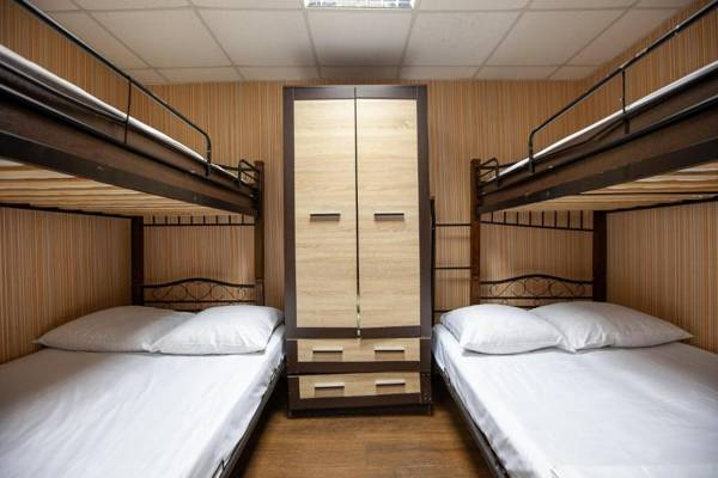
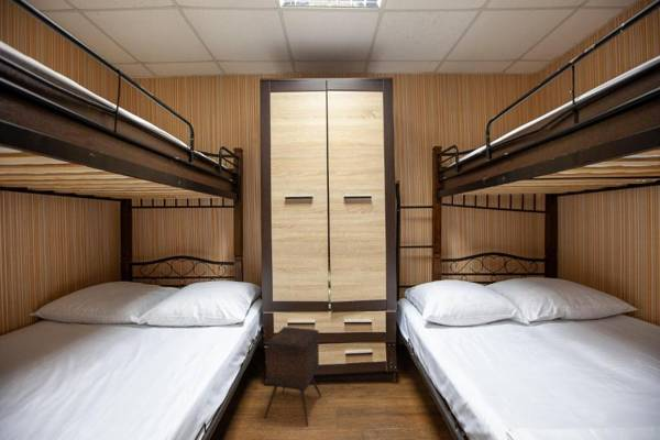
+ side table (294, 371)
